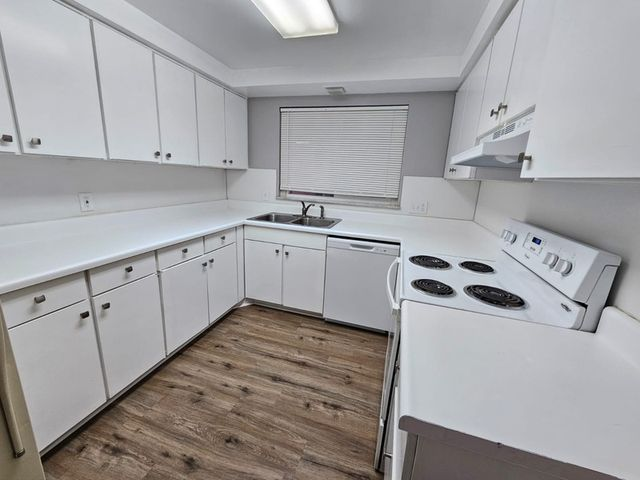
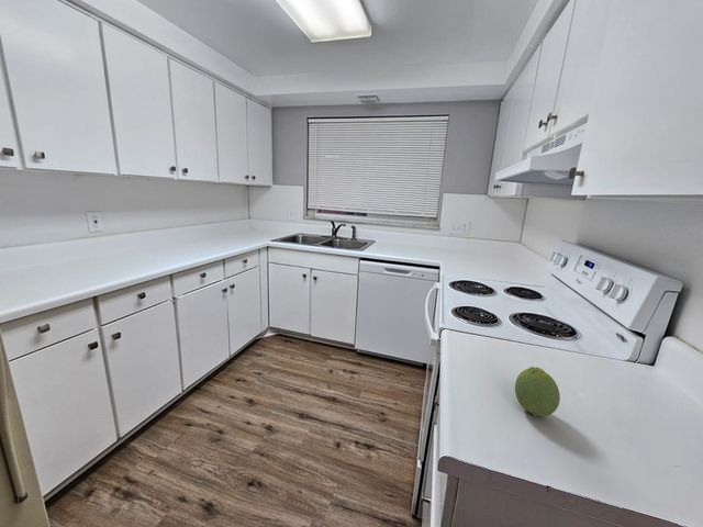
+ fruit (536, 391)
